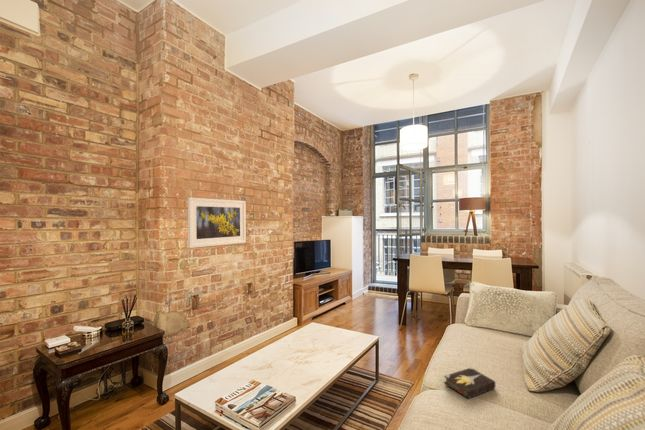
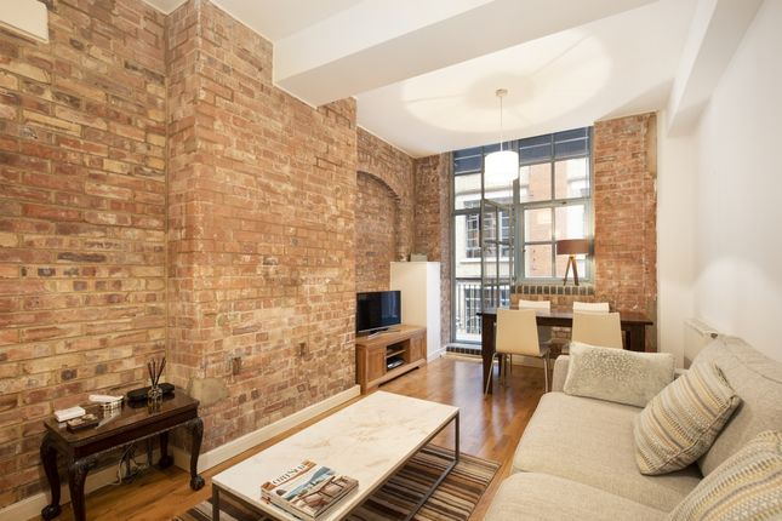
- hardback book (469, 381)
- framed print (219, 222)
